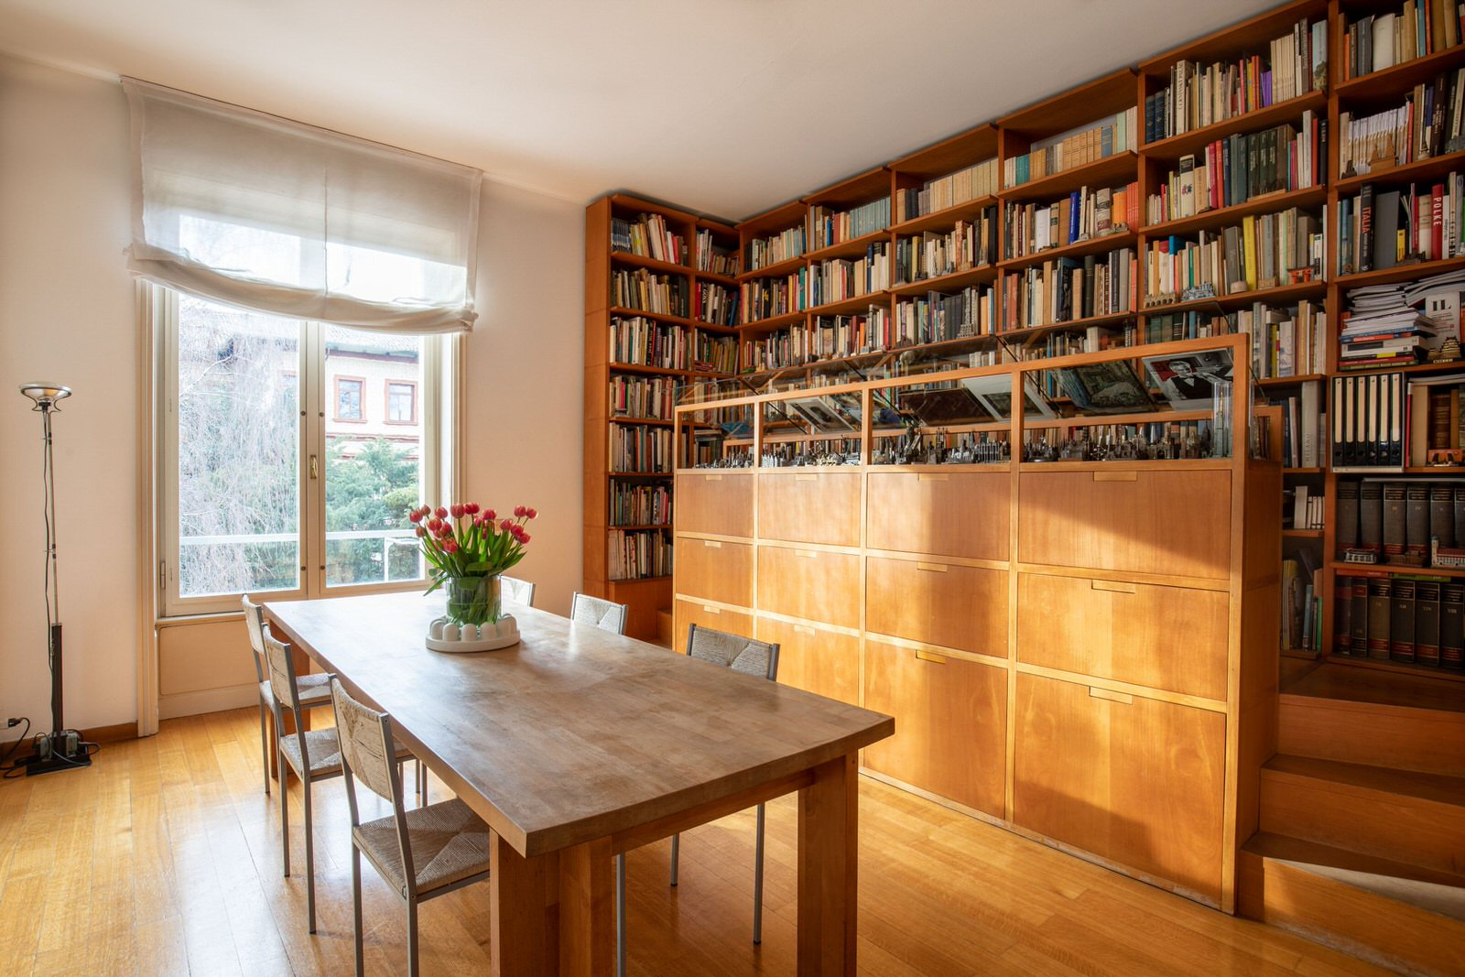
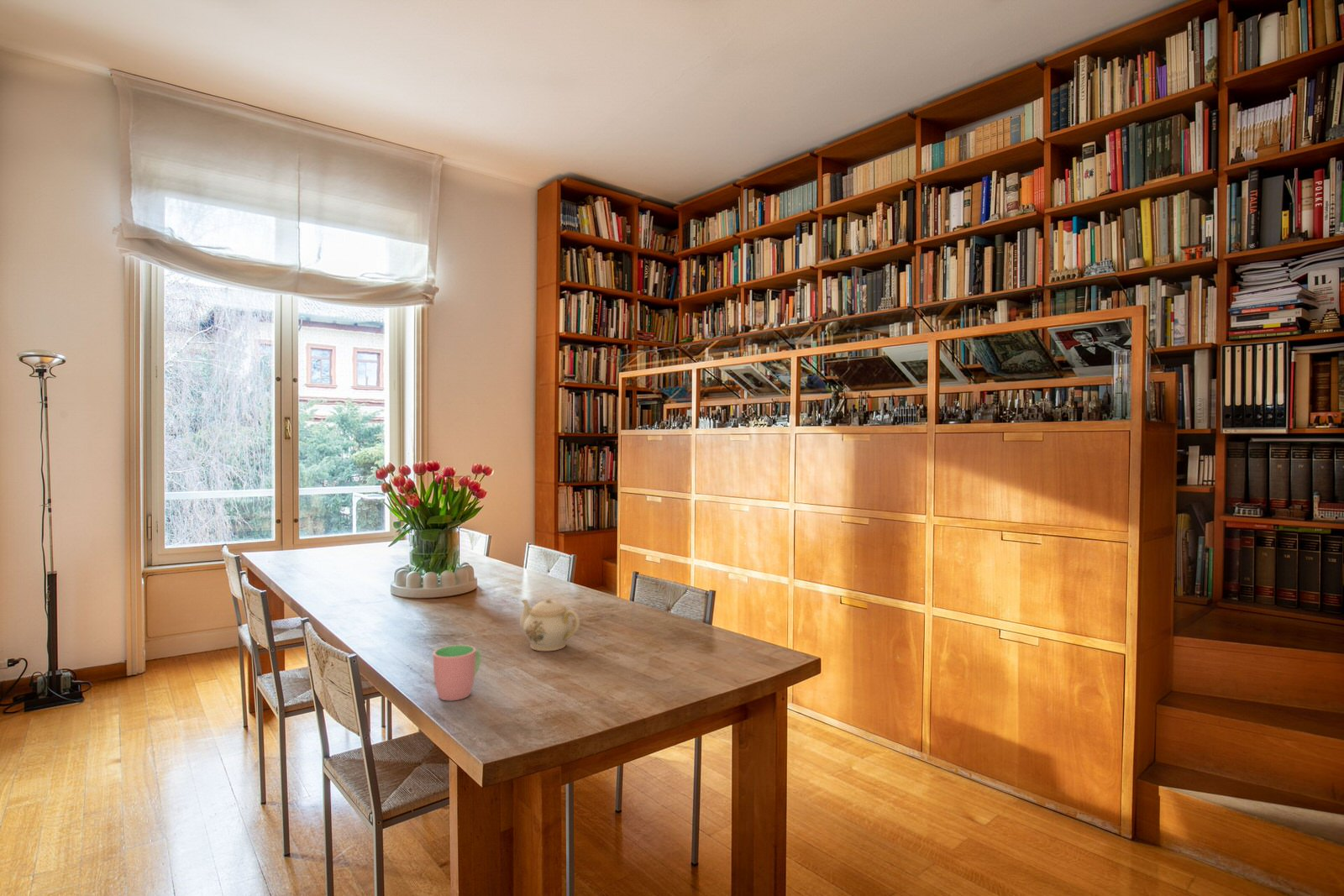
+ cup (459, 670)
+ teapot (549, 622)
